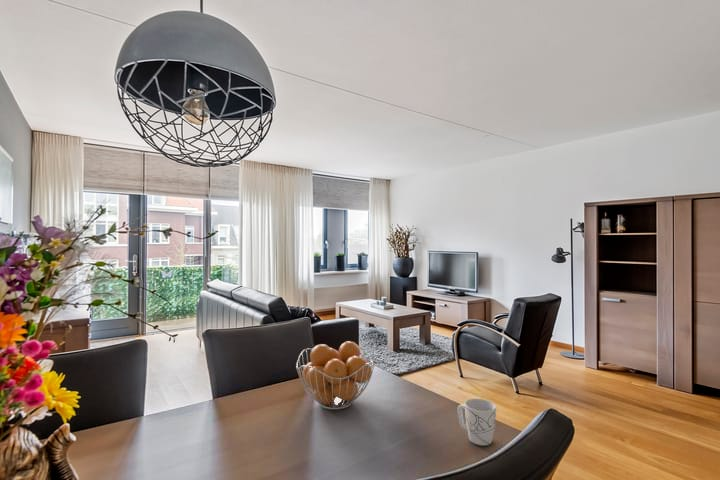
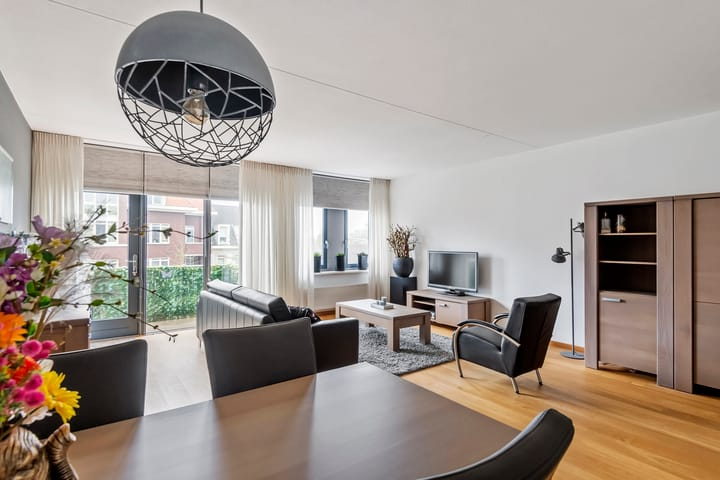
- mug (475, 420)
- fruit basket (335, 373)
